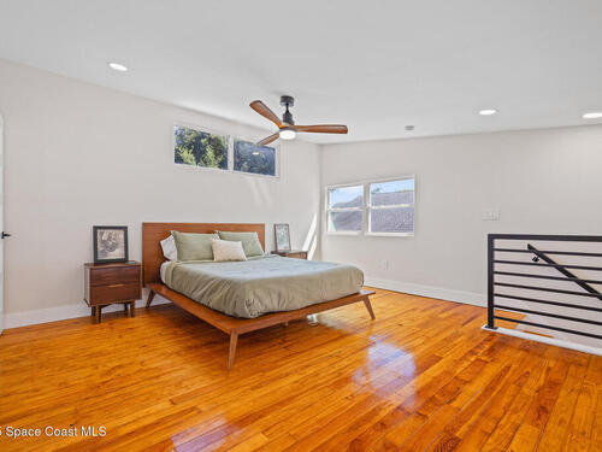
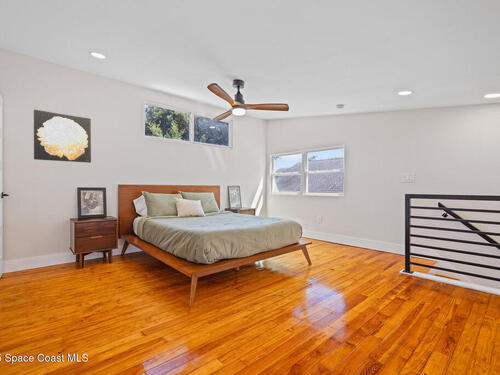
+ wall art (64, 137)
